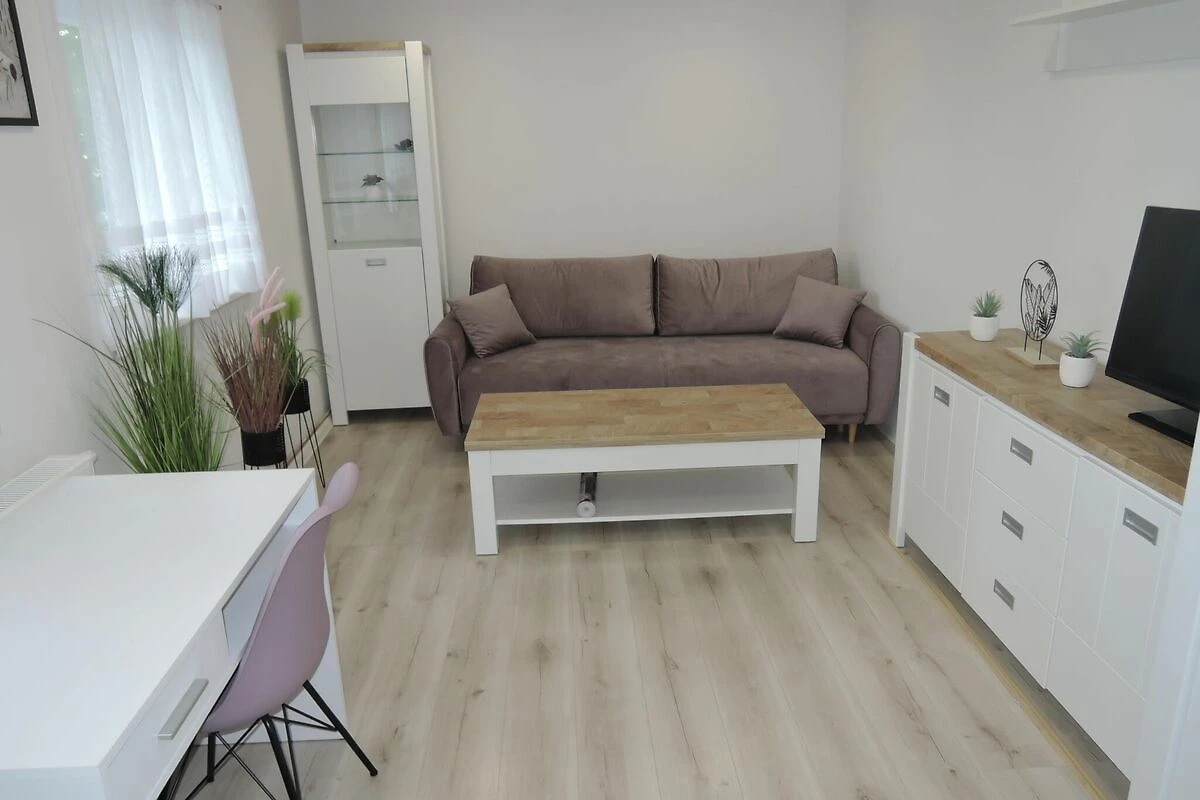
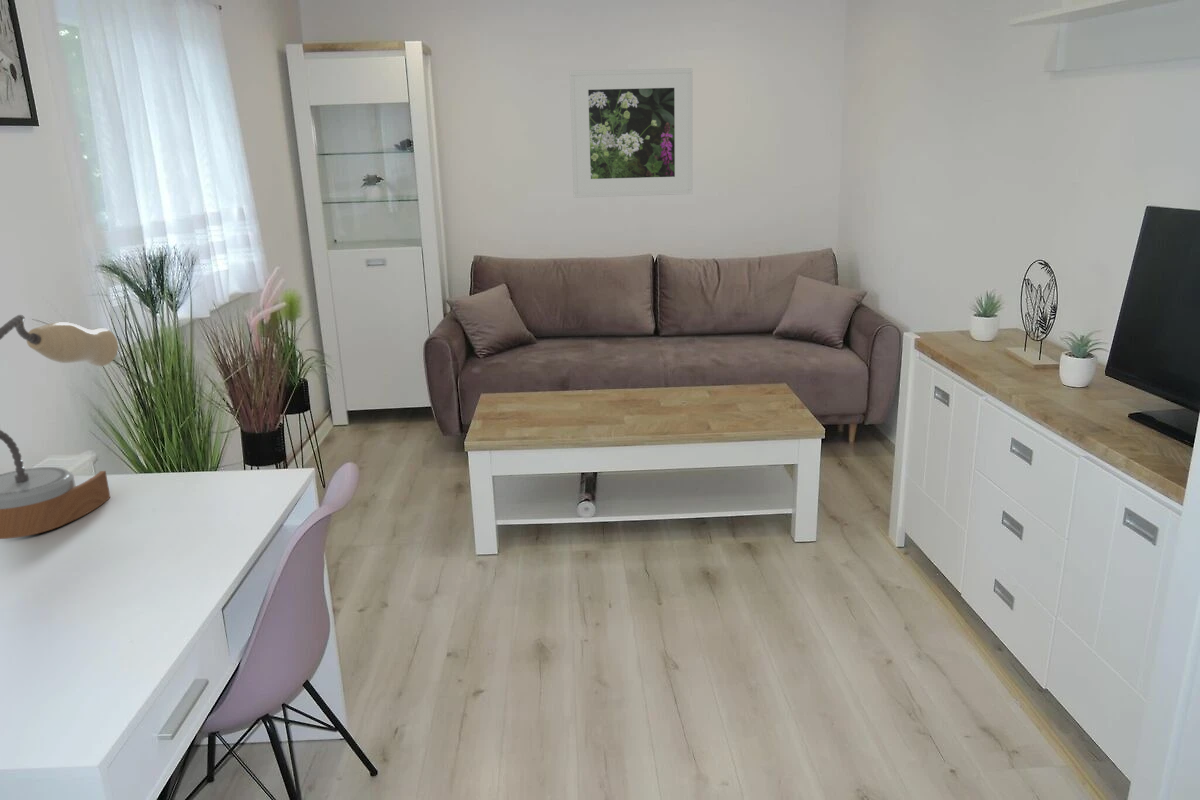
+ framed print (632, 133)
+ table lamp (12, 439)
